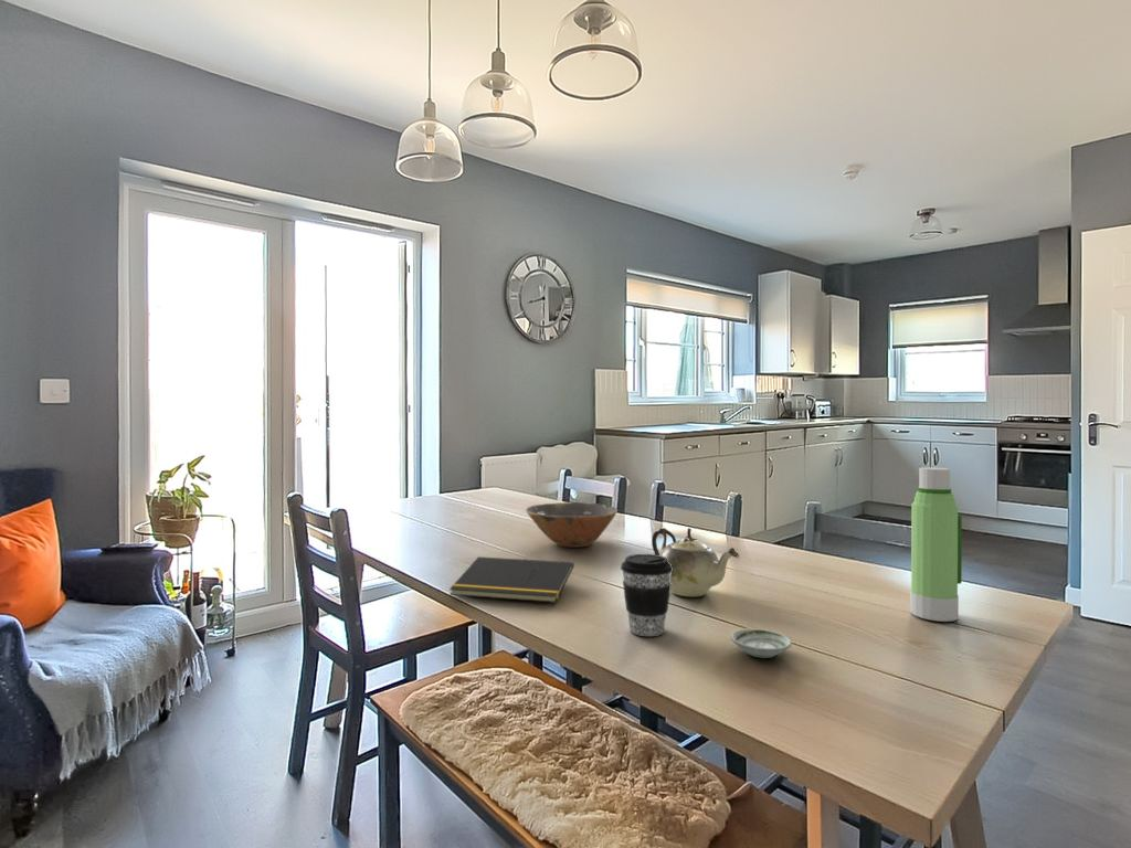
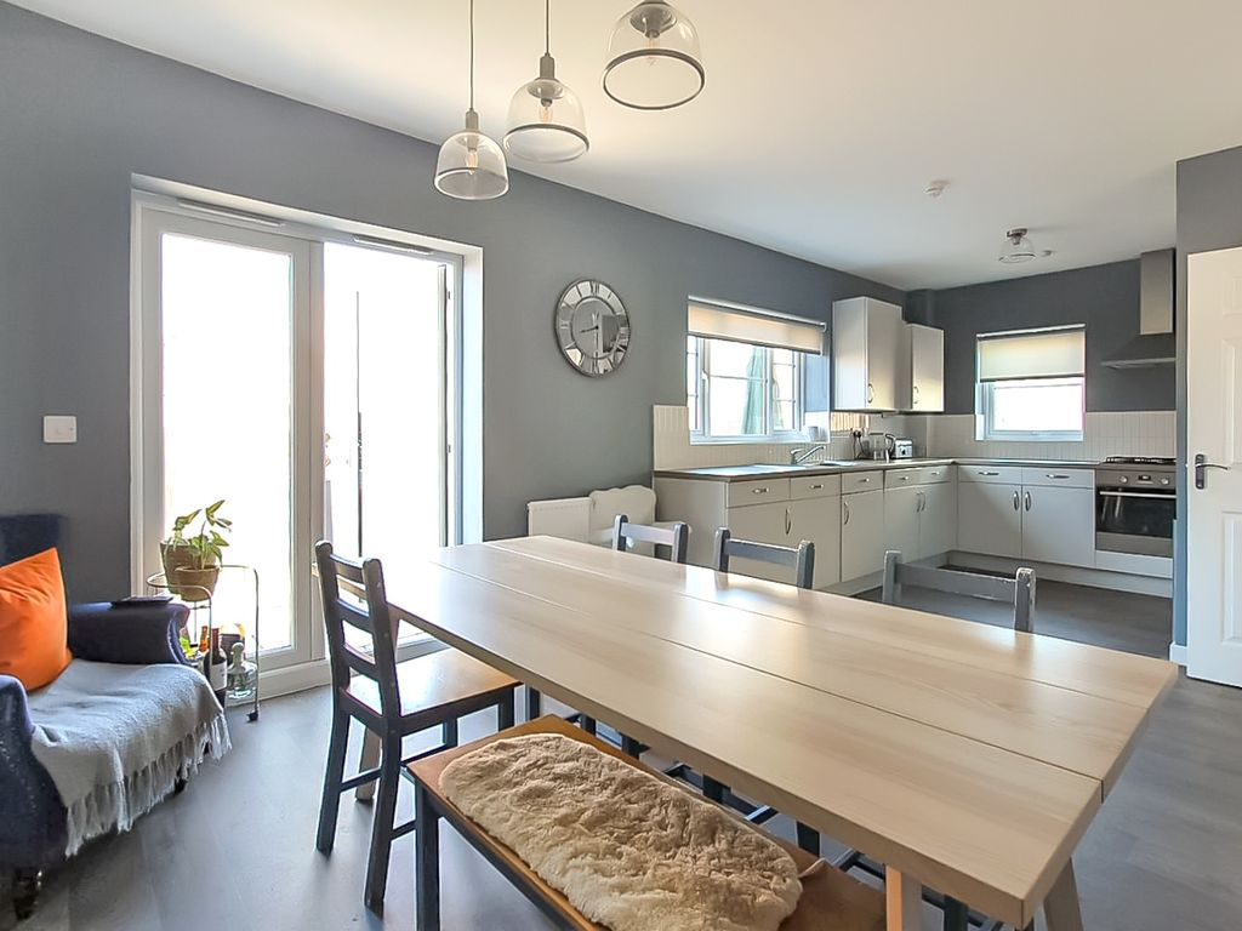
- teapot (693, 561)
- notepad (514, 577)
- saucer (760, 645)
- coffee cup (646, 594)
- bowl (571, 526)
- water bottle (936, 541)
